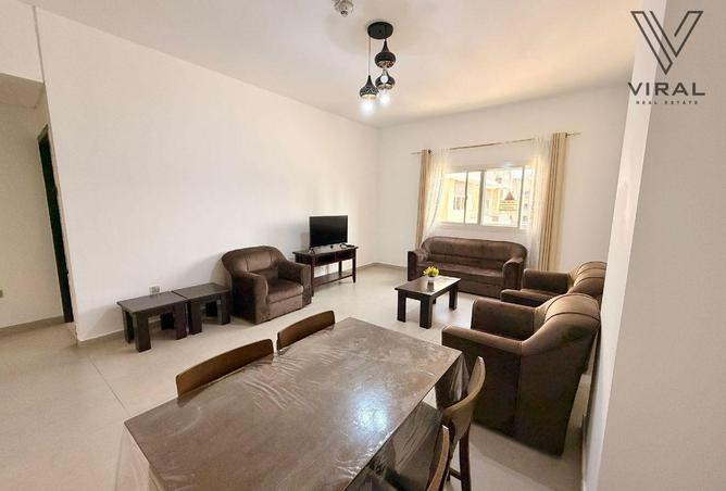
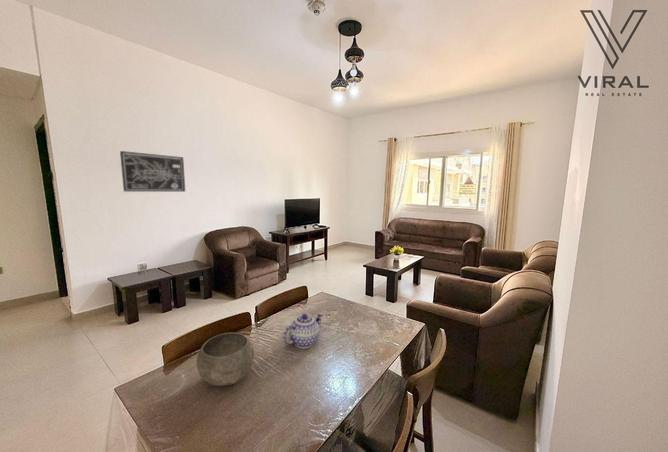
+ bowl (226, 360)
+ teapot (304, 328)
+ wall art (155, 173)
